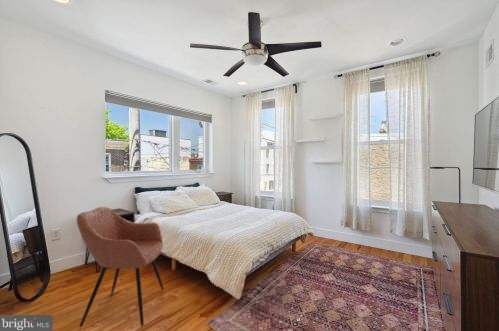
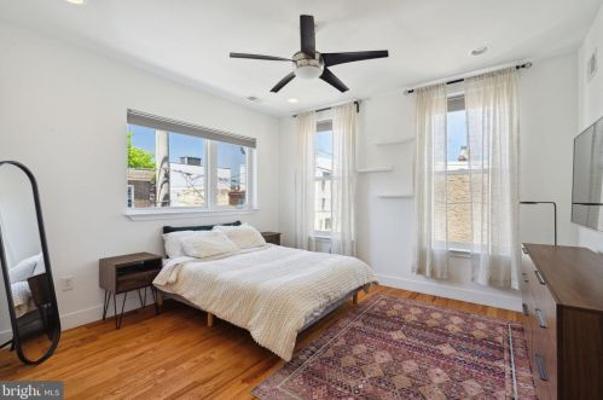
- armchair (124, 258)
